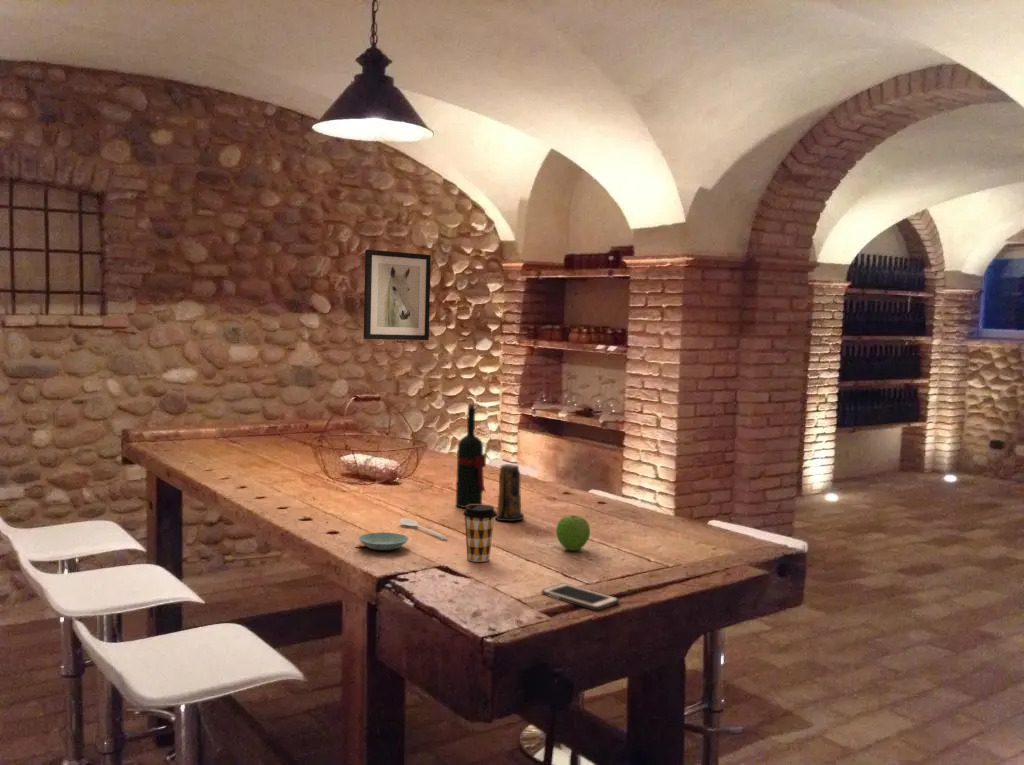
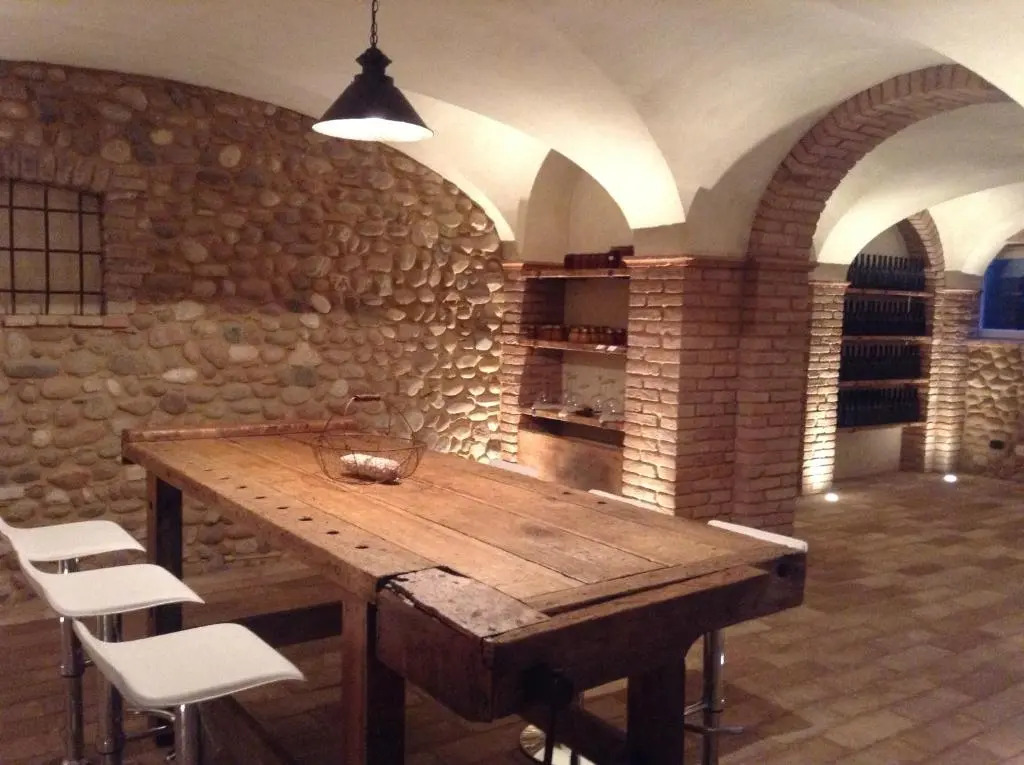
- wall art (397, 296)
- candle (510, 491)
- wine bottle (472, 455)
- fruit (573, 533)
- stirrer (423, 528)
- cell phone (579, 596)
- saucer (383, 542)
- coffee cup (479, 533)
